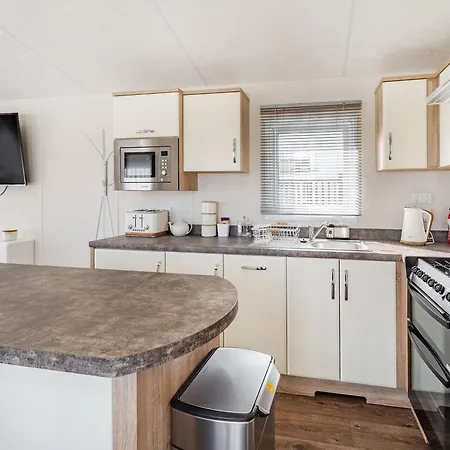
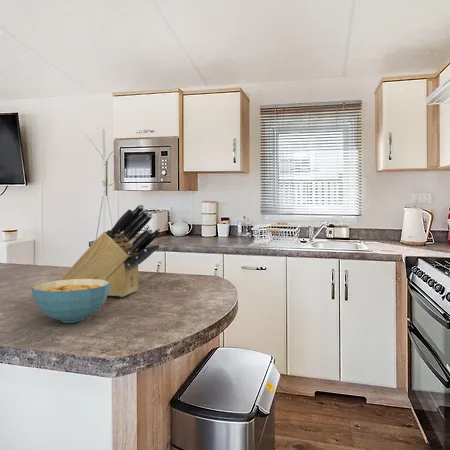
+ knife block (109, 249)
+ cereal bowl (72, 302)
